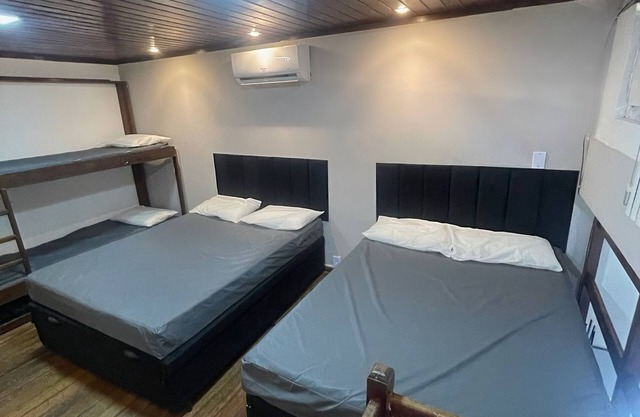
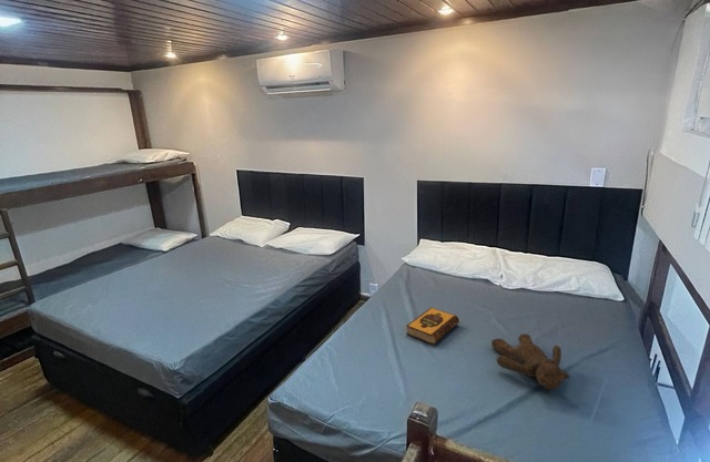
+ hardback book (433, 325)
+ teddy bear (529, 357)
